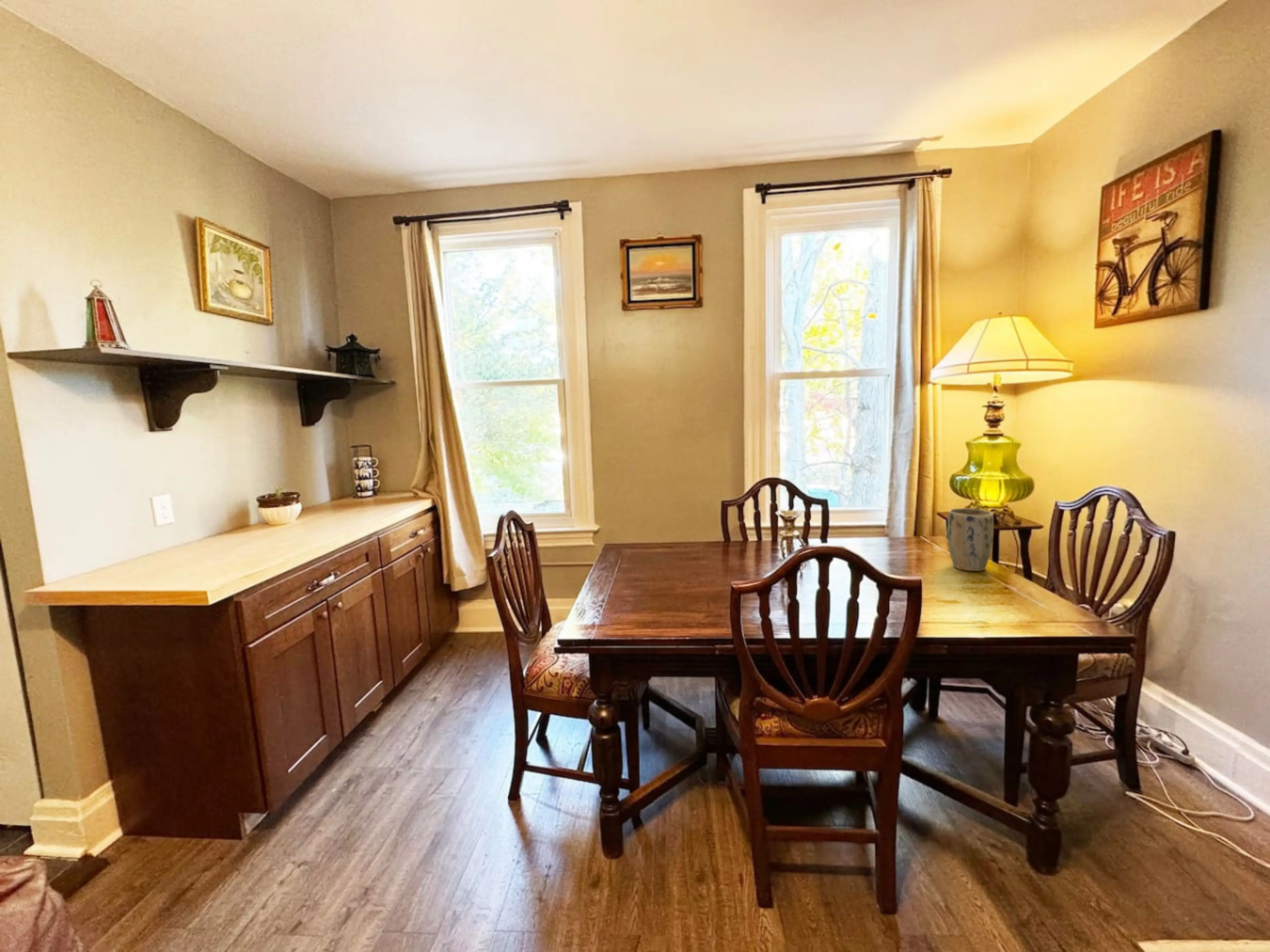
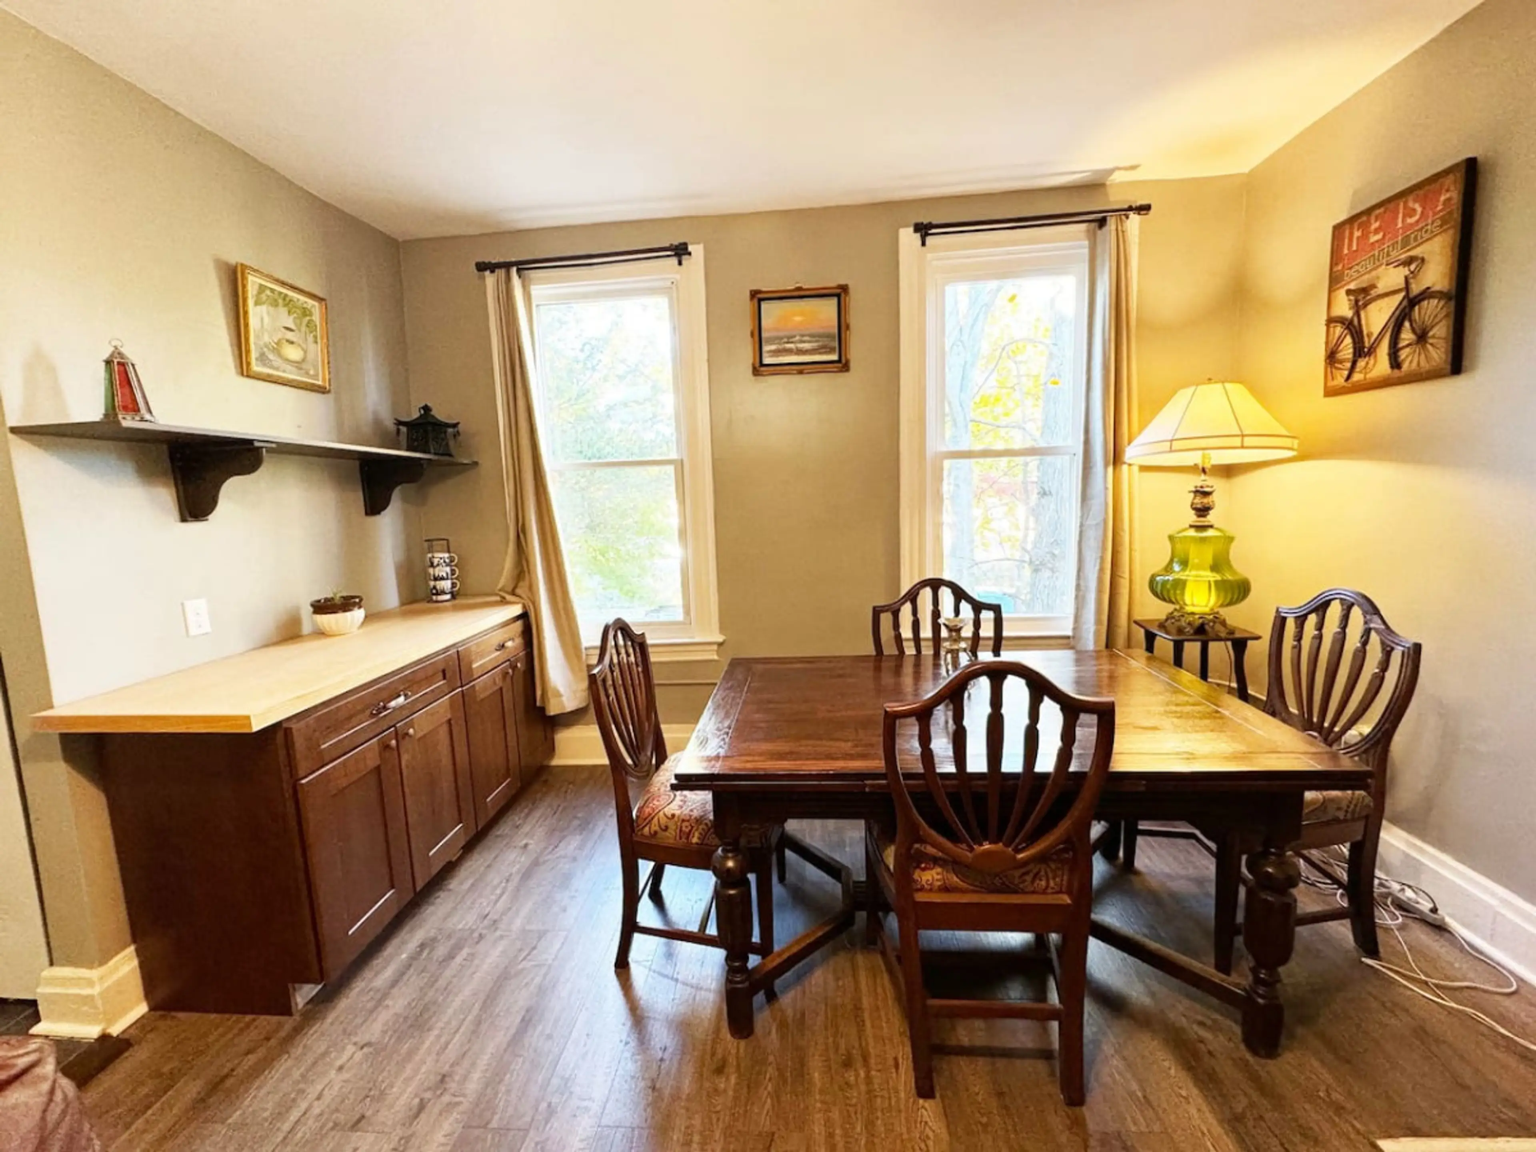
- plant pot (969, 539)
